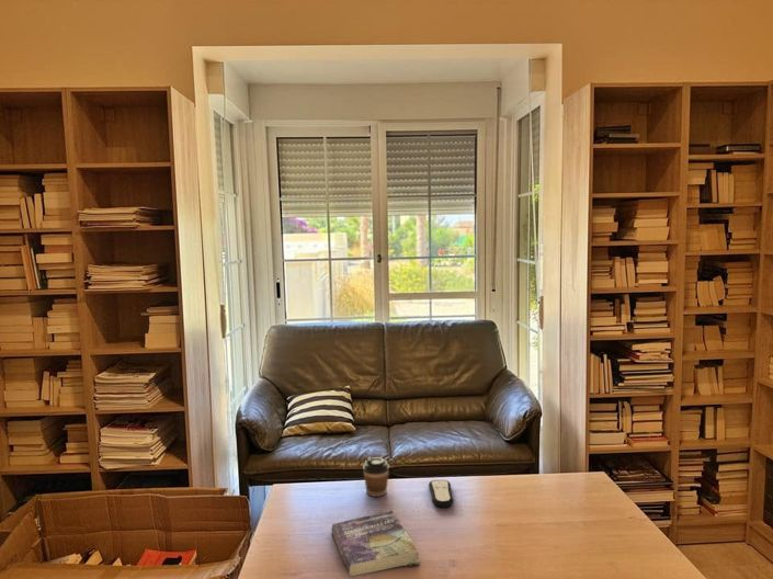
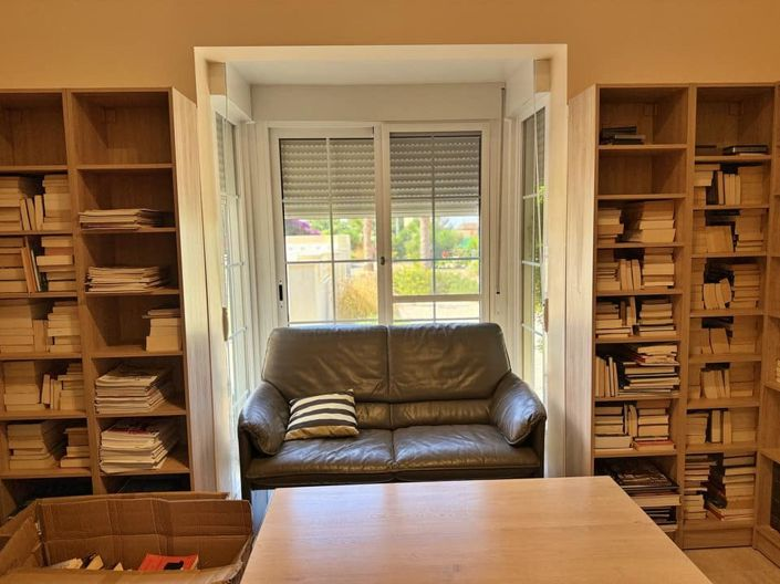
- coffee cup (376, 475)
- remote control (441, 492)
- book (373, 541)
